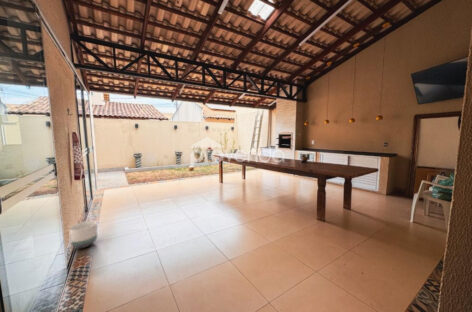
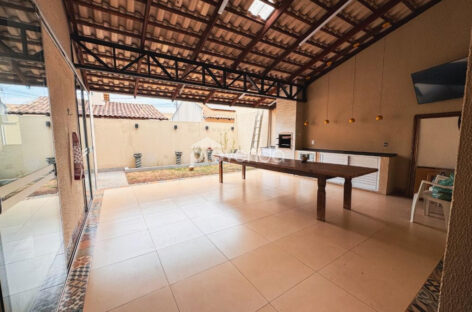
- planter (84, 235)
